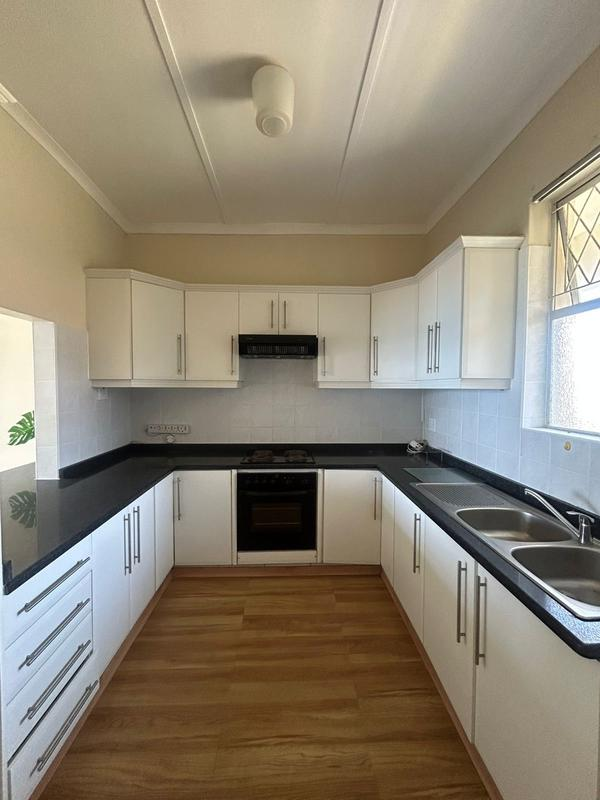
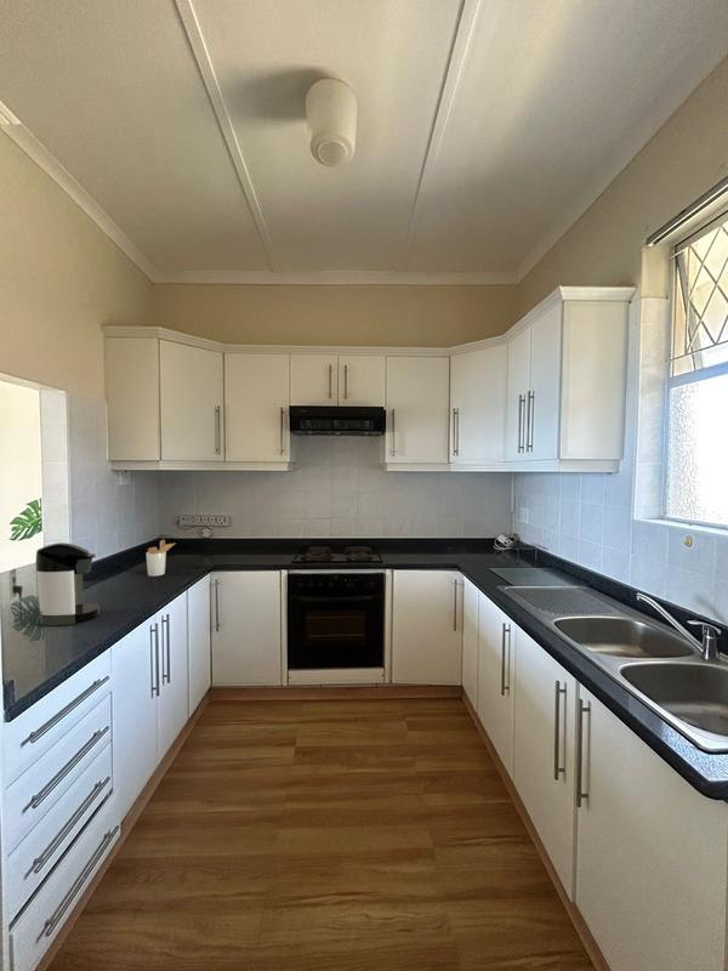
+ utensil holder (160, 557)
+ coffee maker (61, 584)
